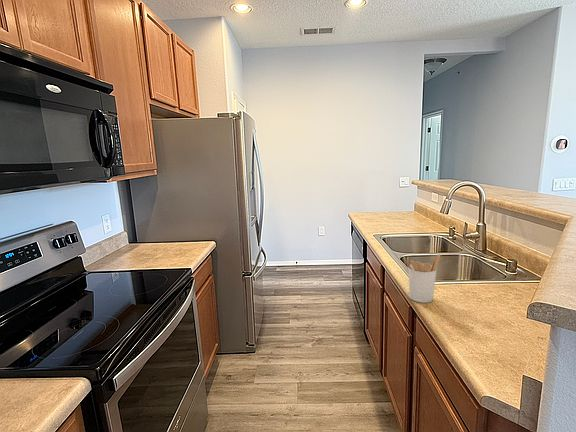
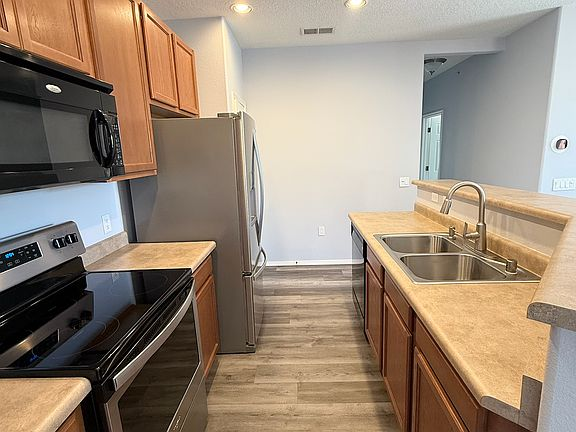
- utensil holder (421, 277)
